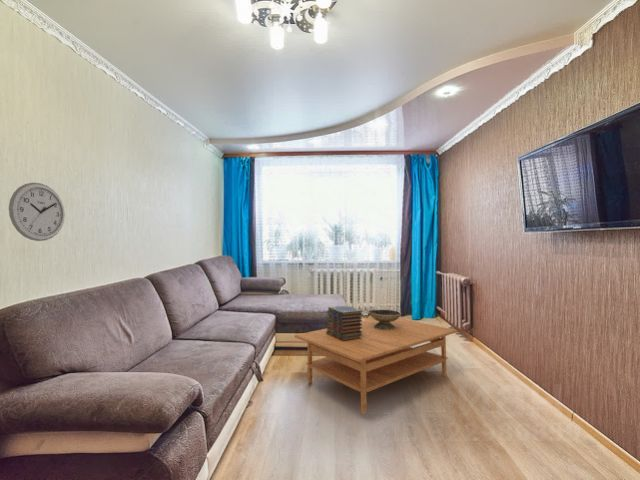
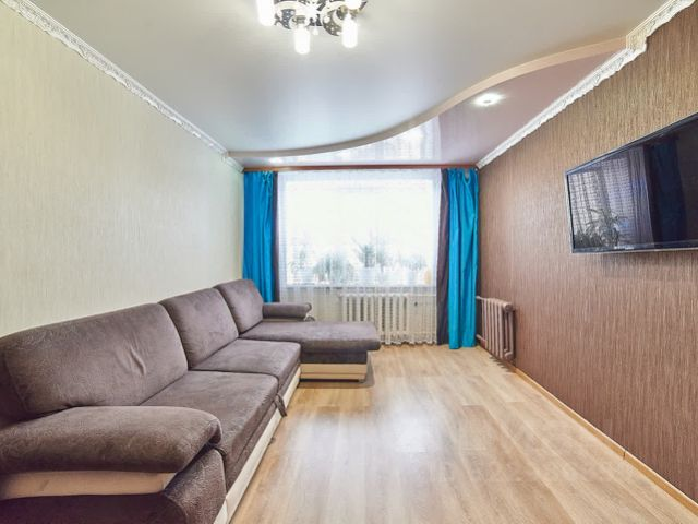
- wall clock (40, 212)
- decorative bowl (384, 318)
- book stack (344, 322)
- coffee table (378, 355)
